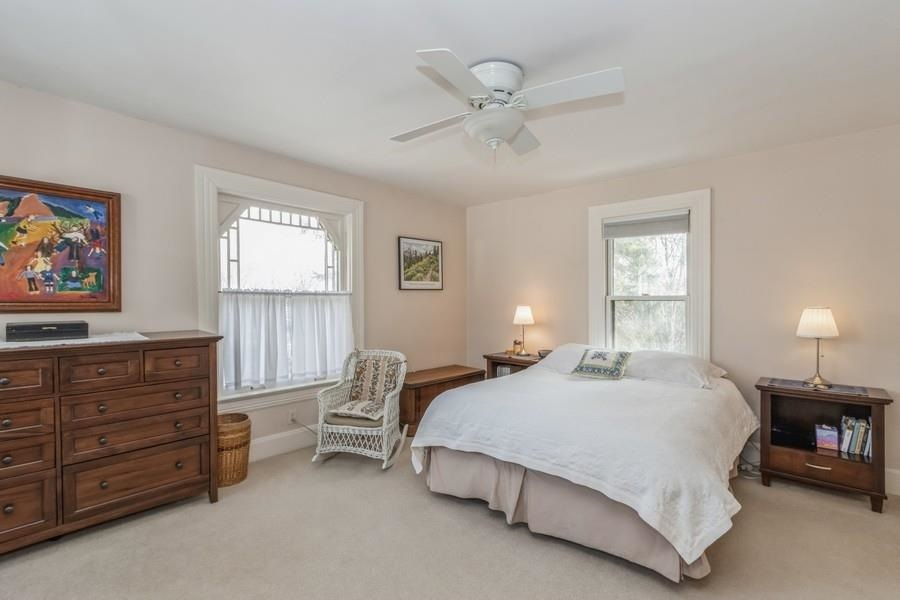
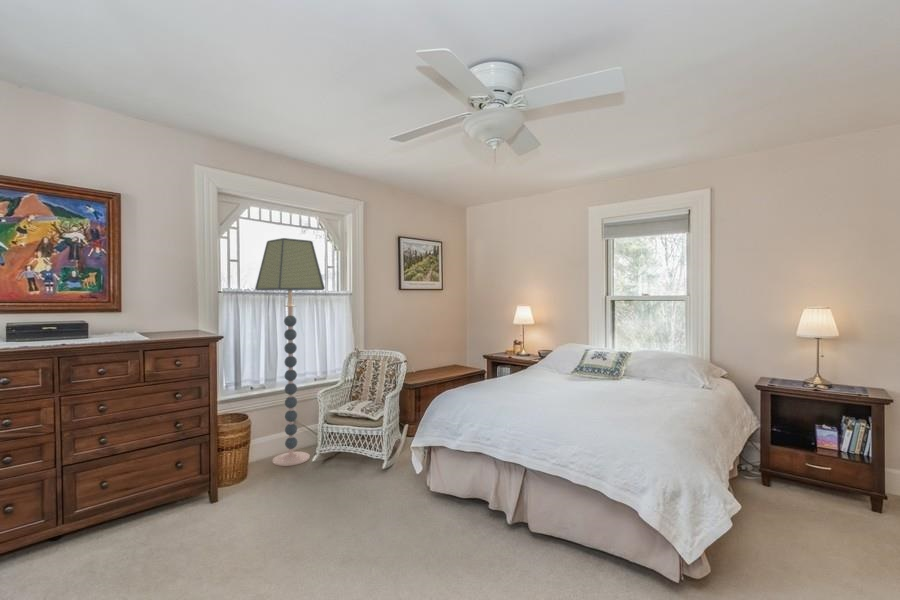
+ floor lamp (290, 349)
